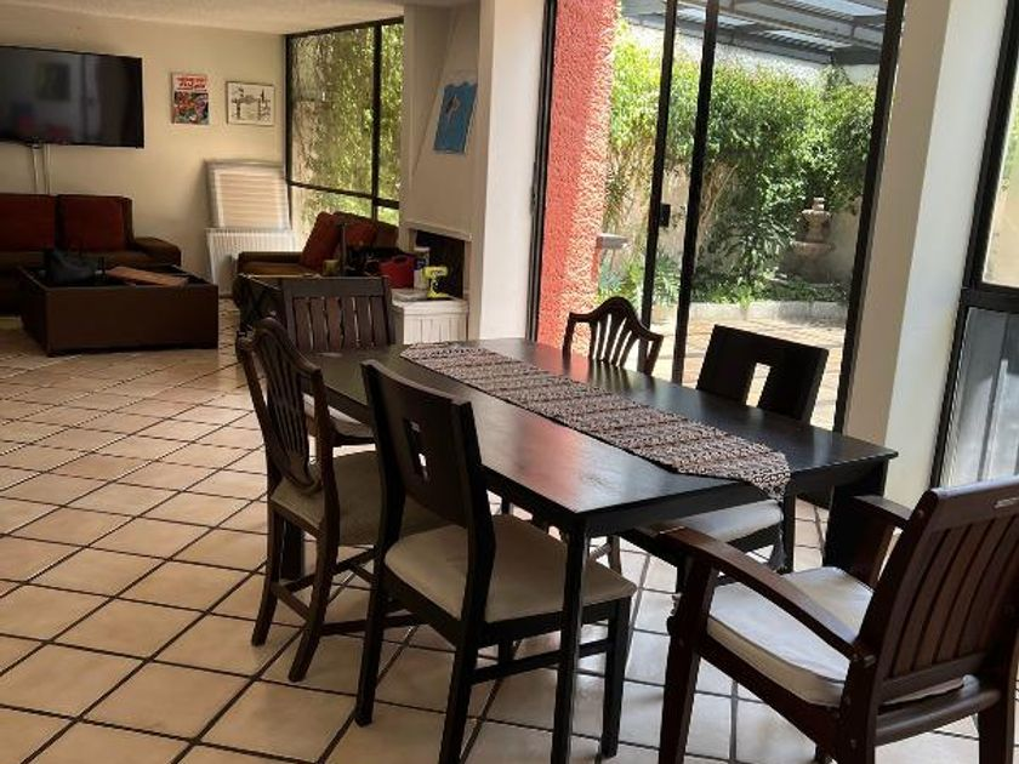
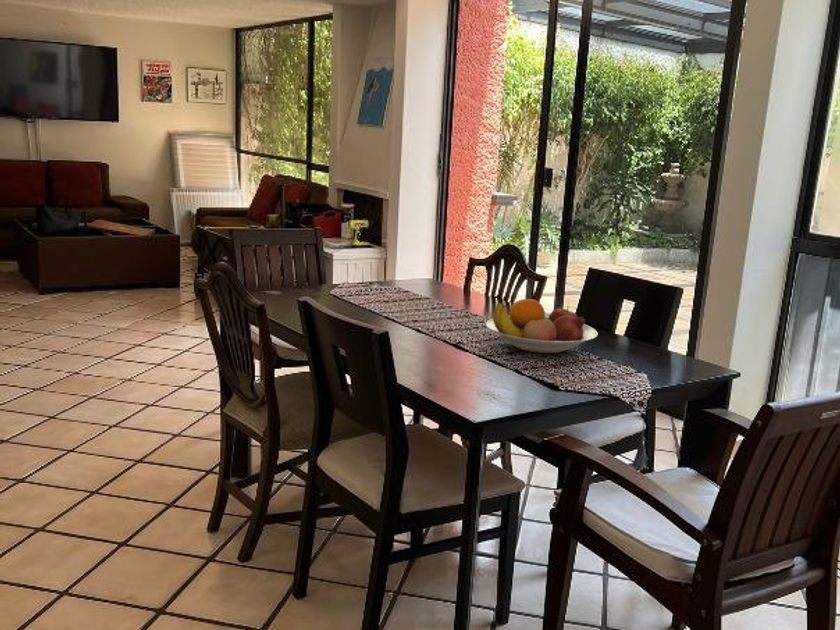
+ fruit bowl (541, 323)
